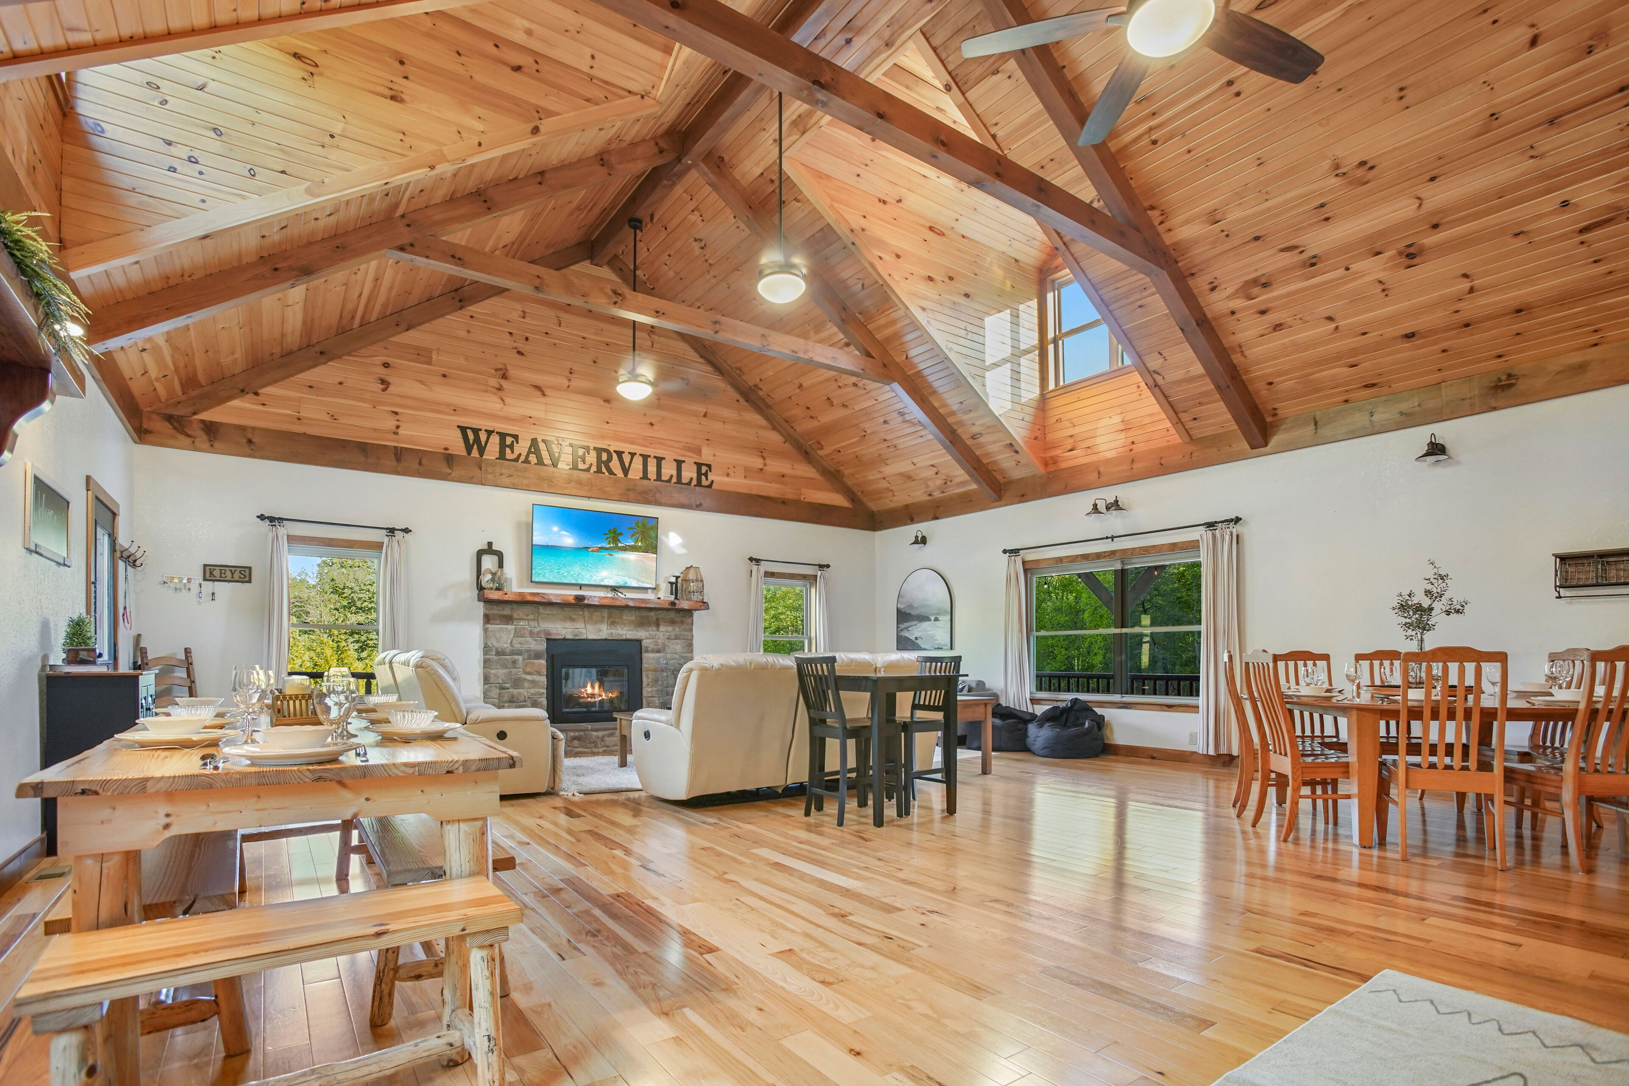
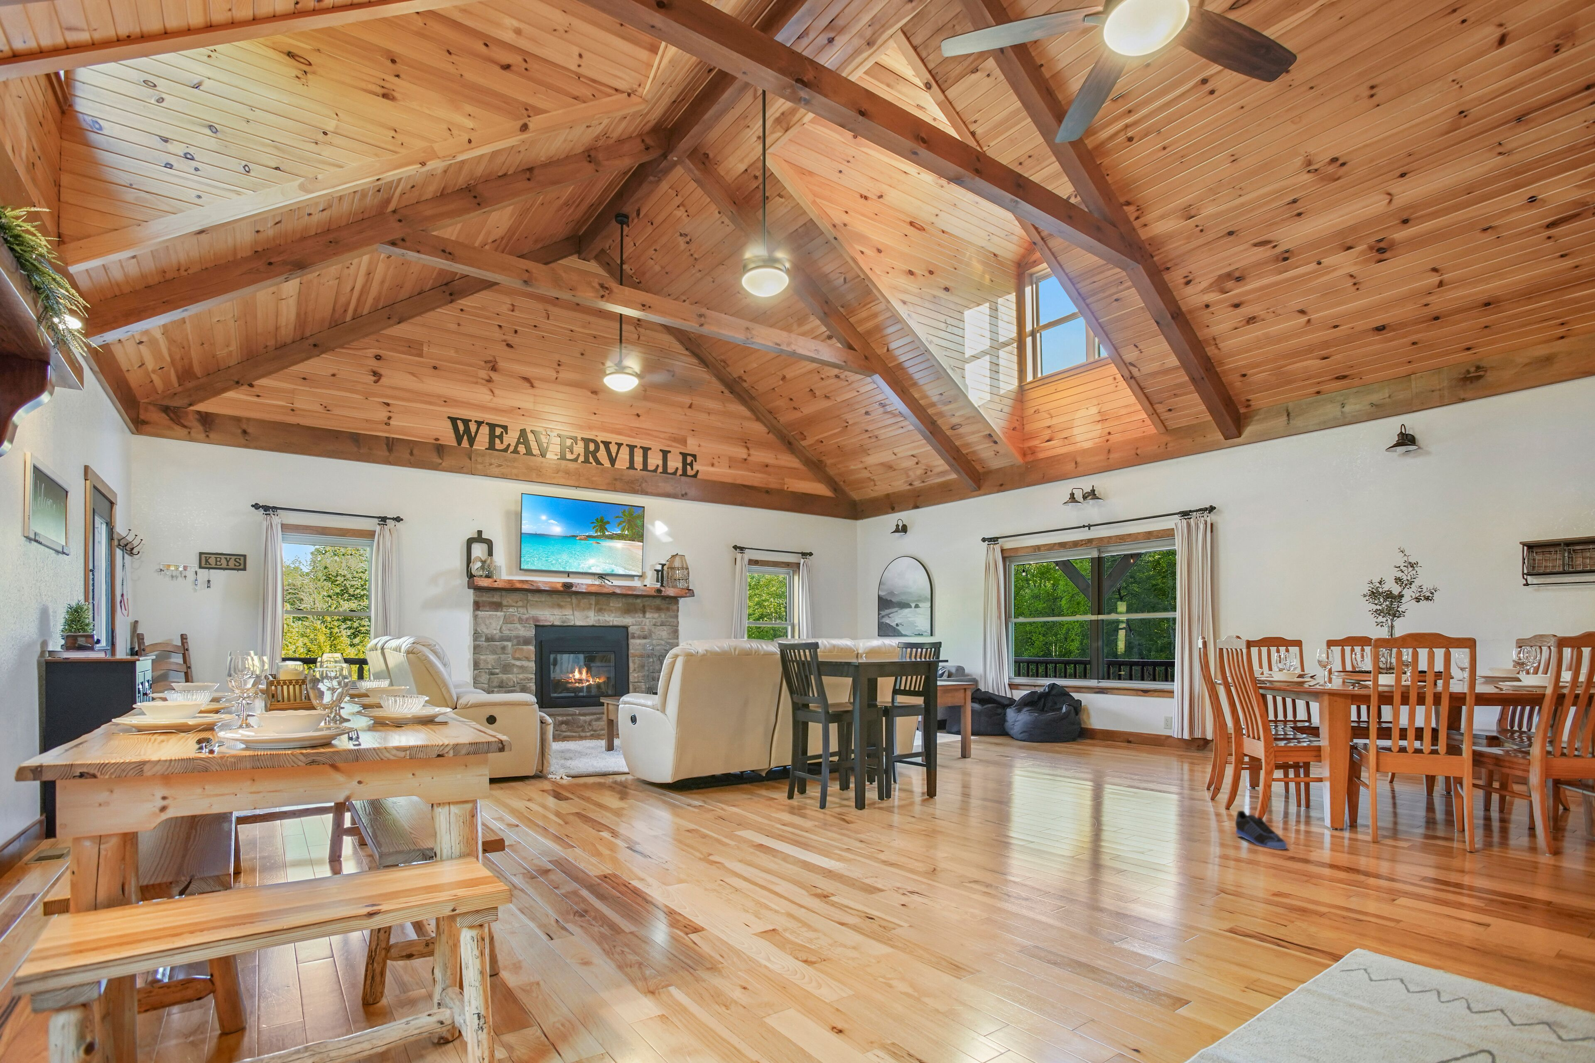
+ sneaker (1259, 829)
